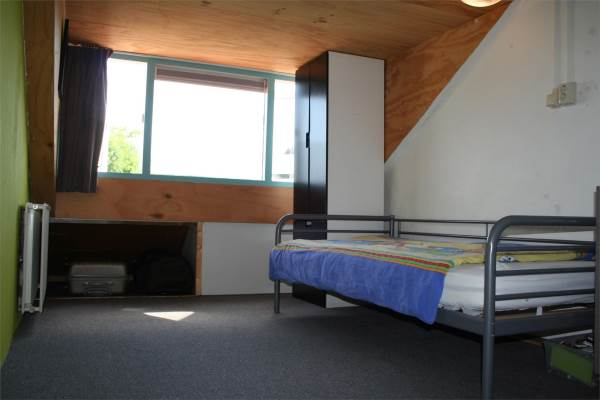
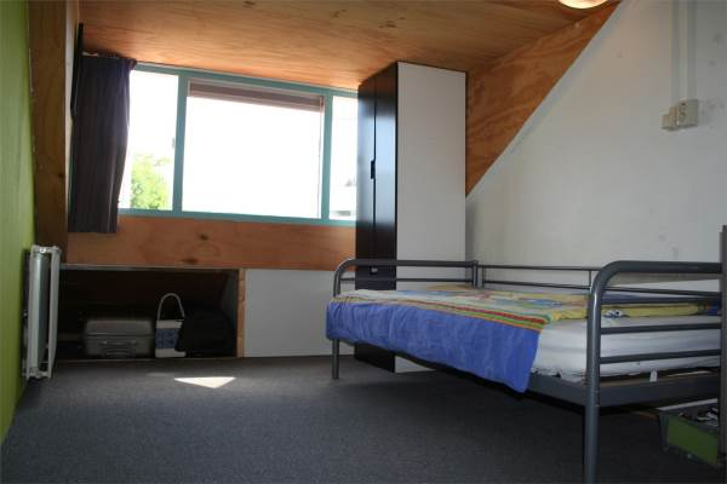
+ bag (171, 324)
